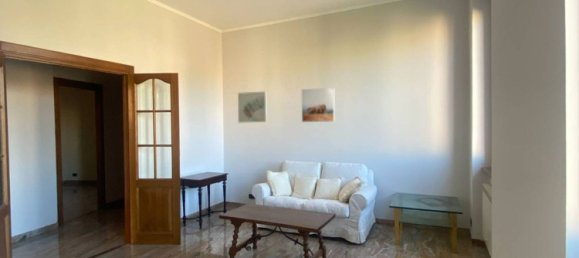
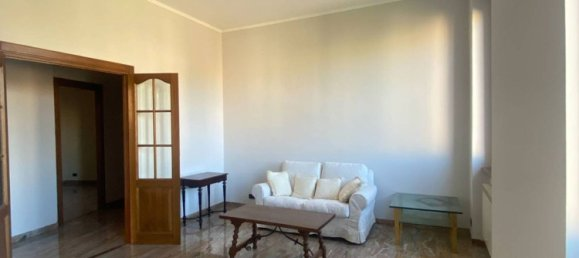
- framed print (317, 105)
- wall art (252, 107)
